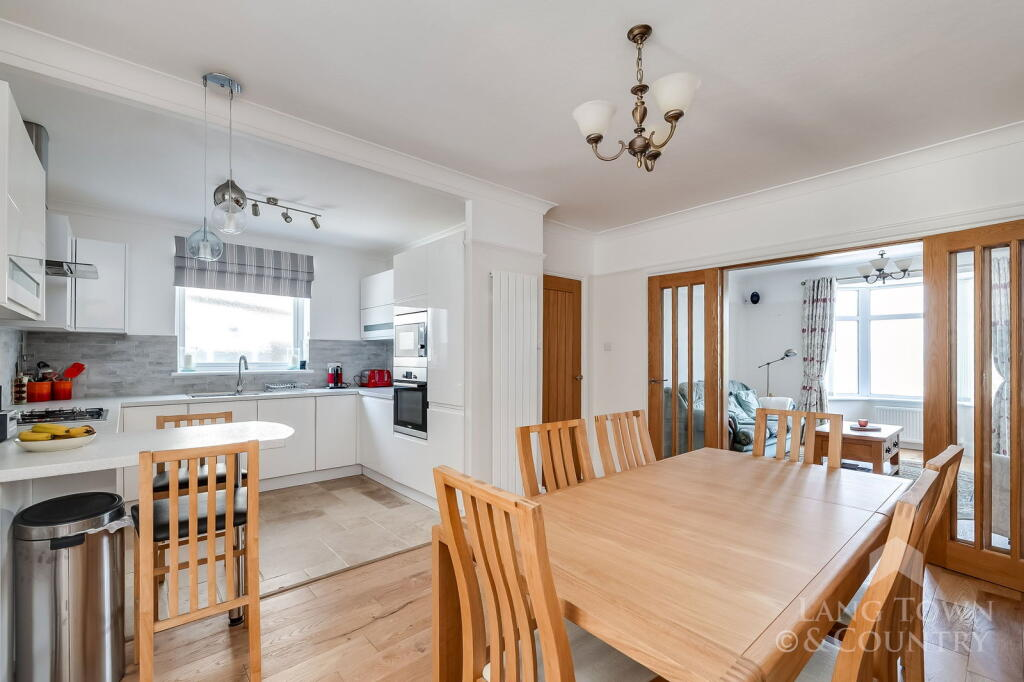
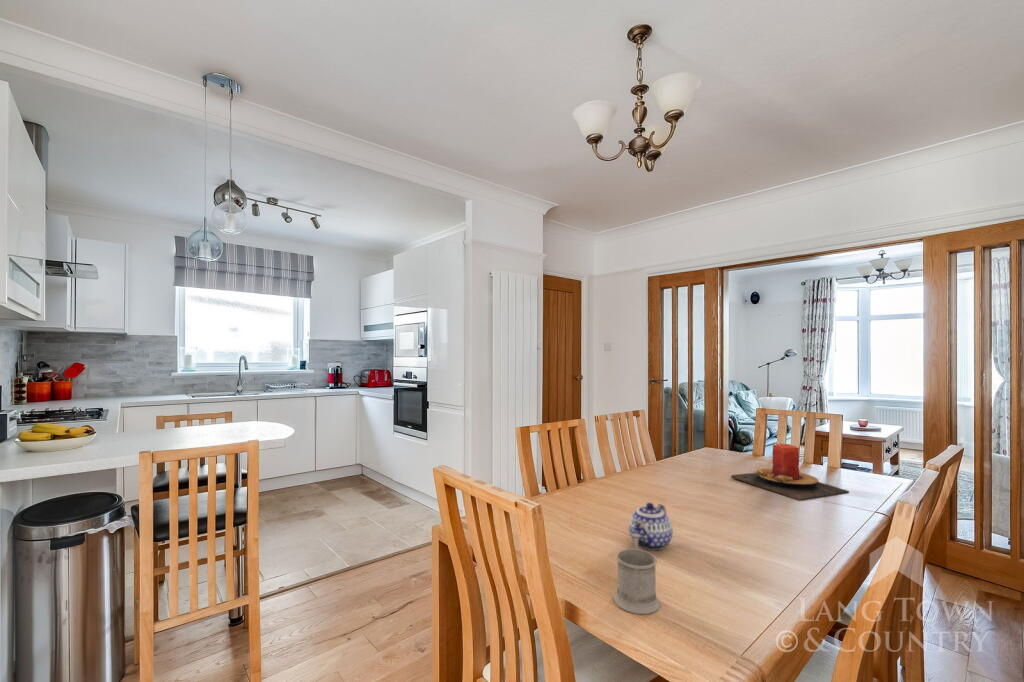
+ teapot (650, 523)
+ mug (636, 569)
+ candle (787, 464)
